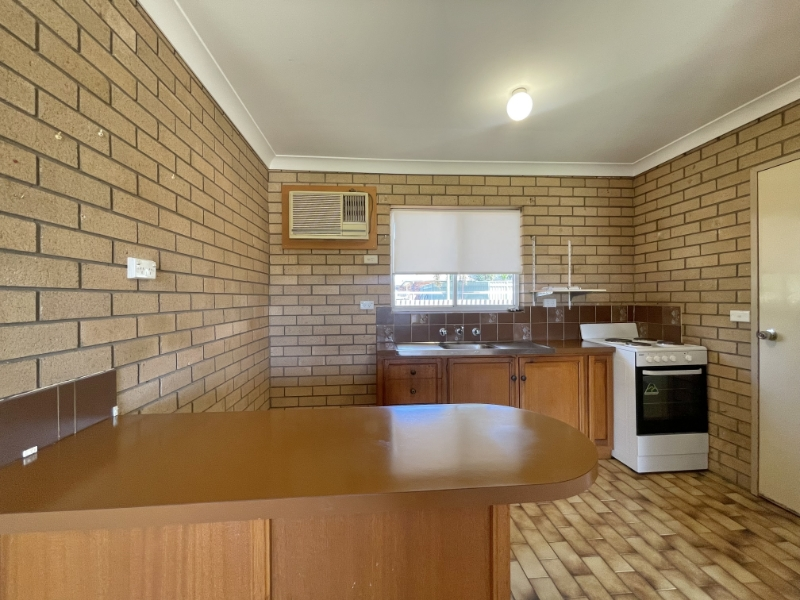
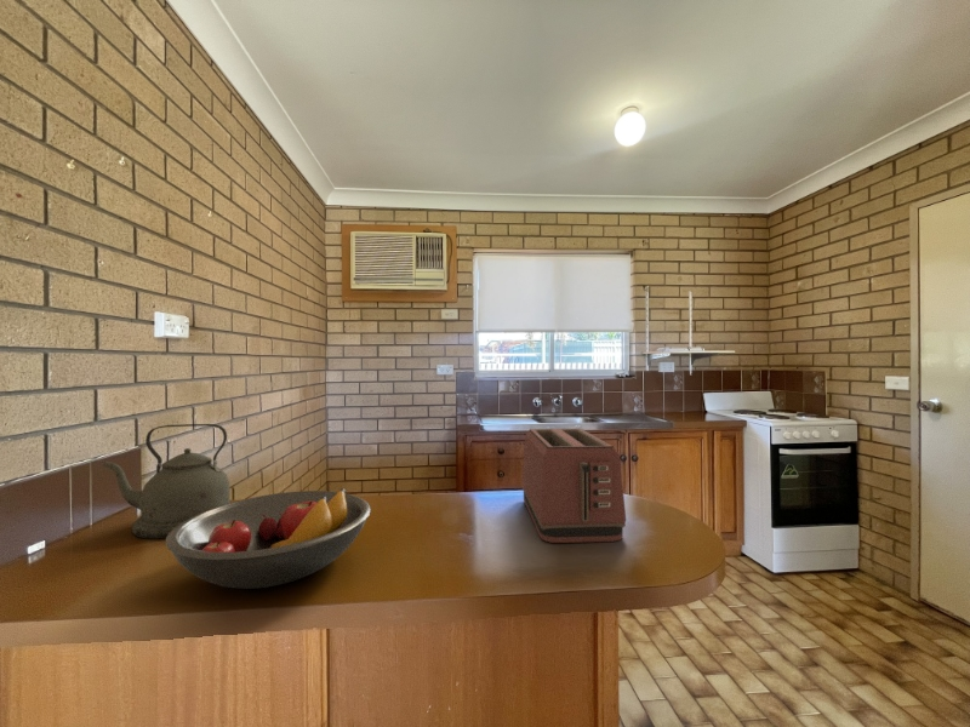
+ toaster (567, 477)
+ fruit bowl (278, 534)
+ kettle (179, 474)
